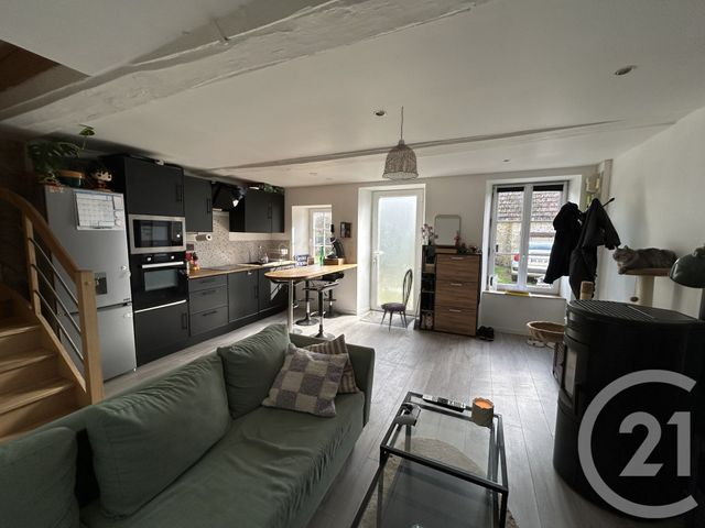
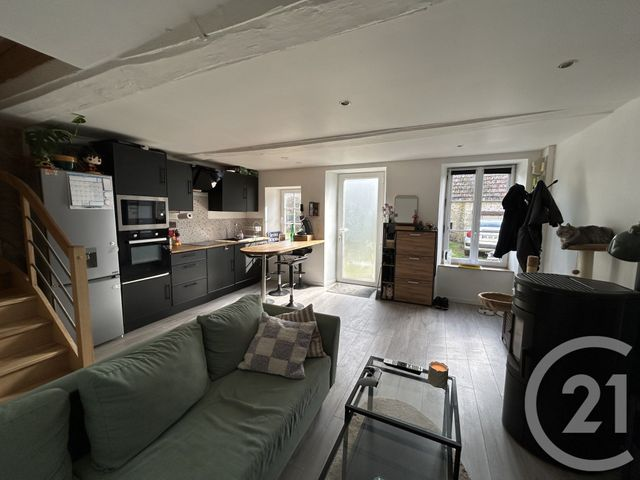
- pendant lamp (401, 142)
- dining chair (398, 302)
